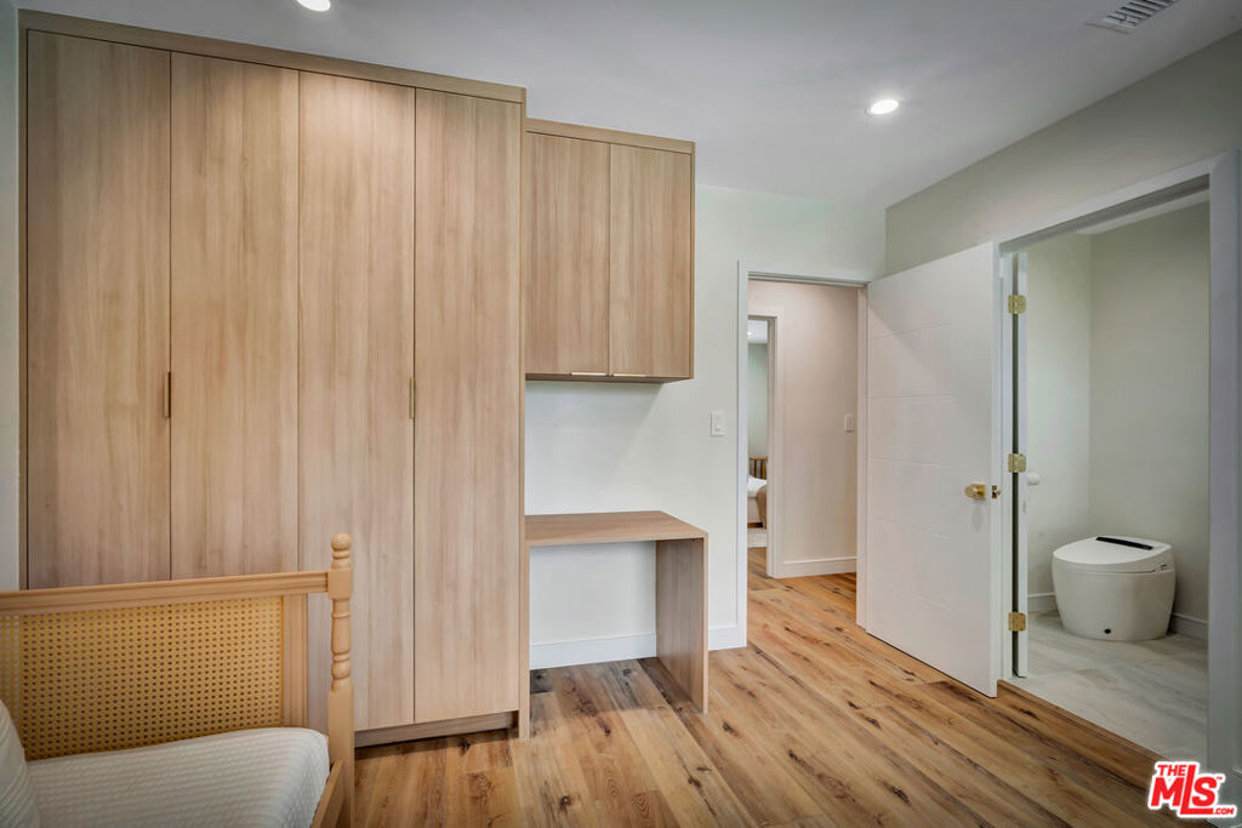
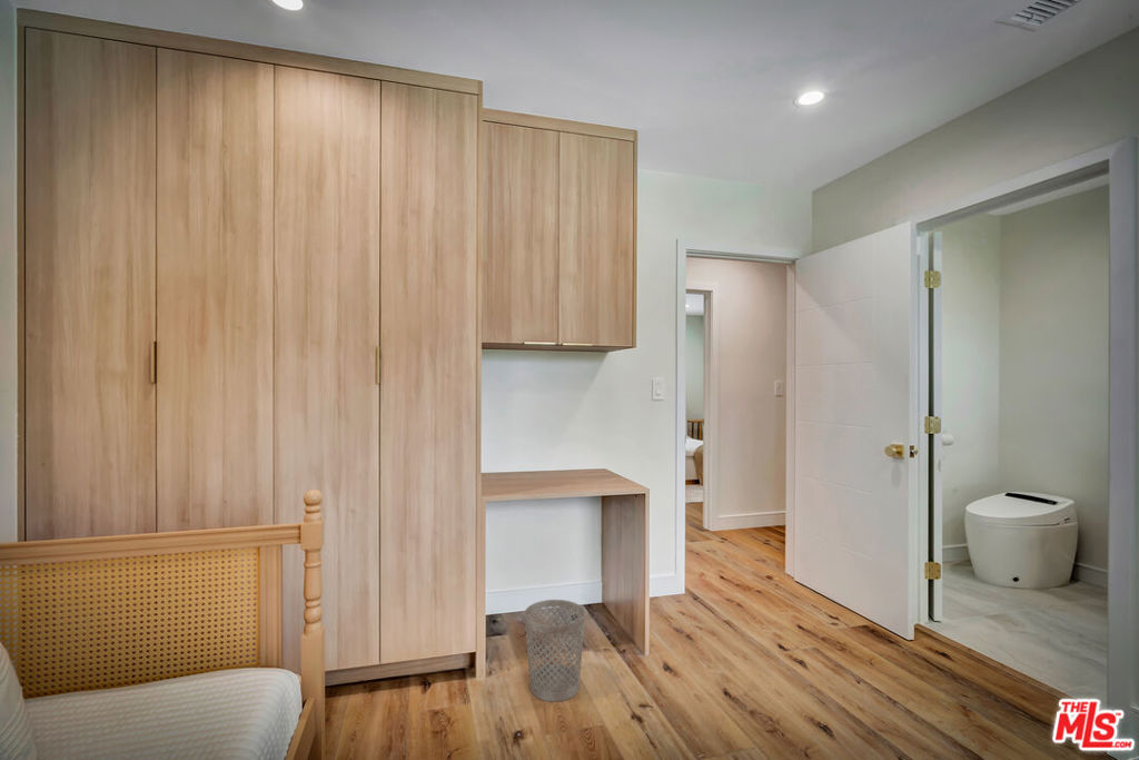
+ wastebasket (554, 649)
